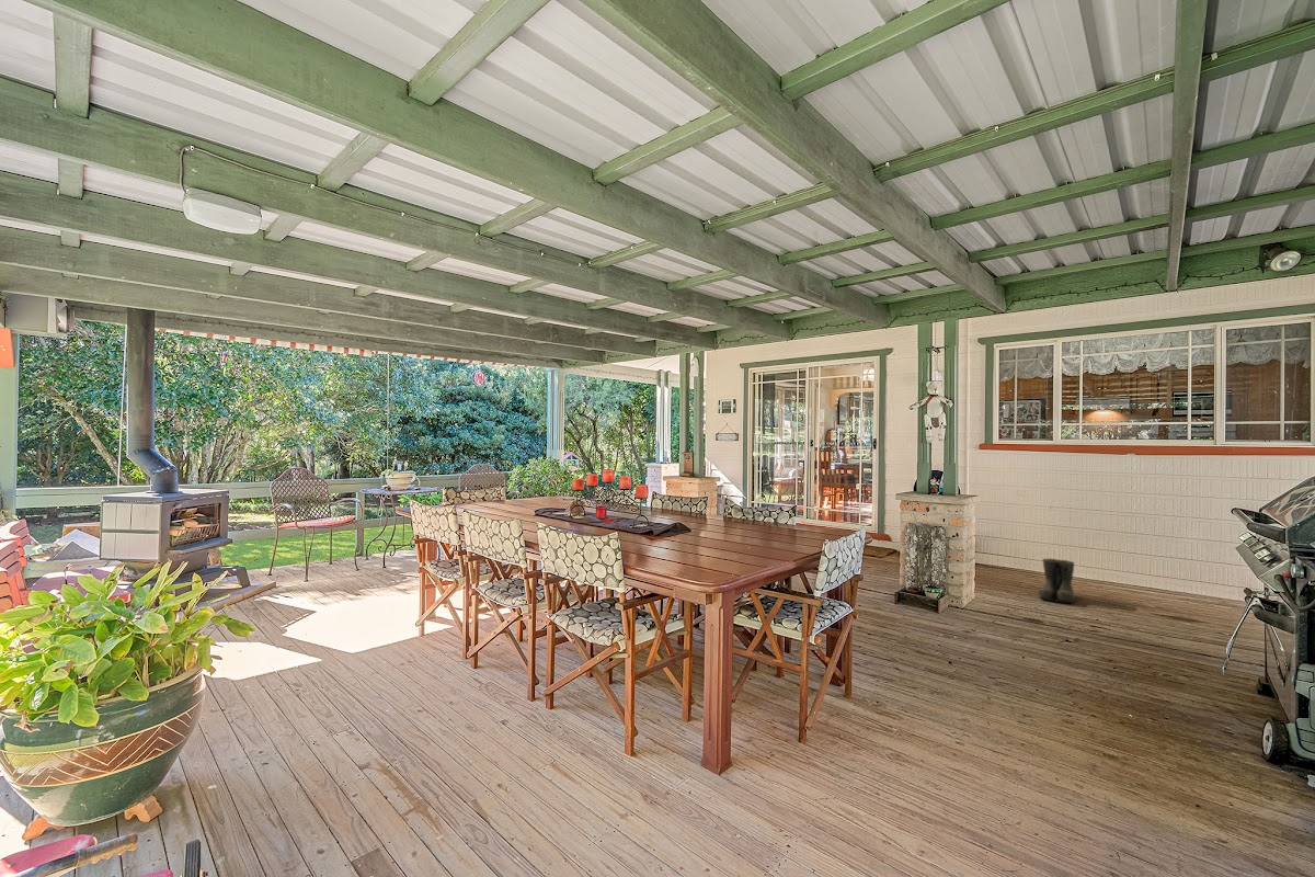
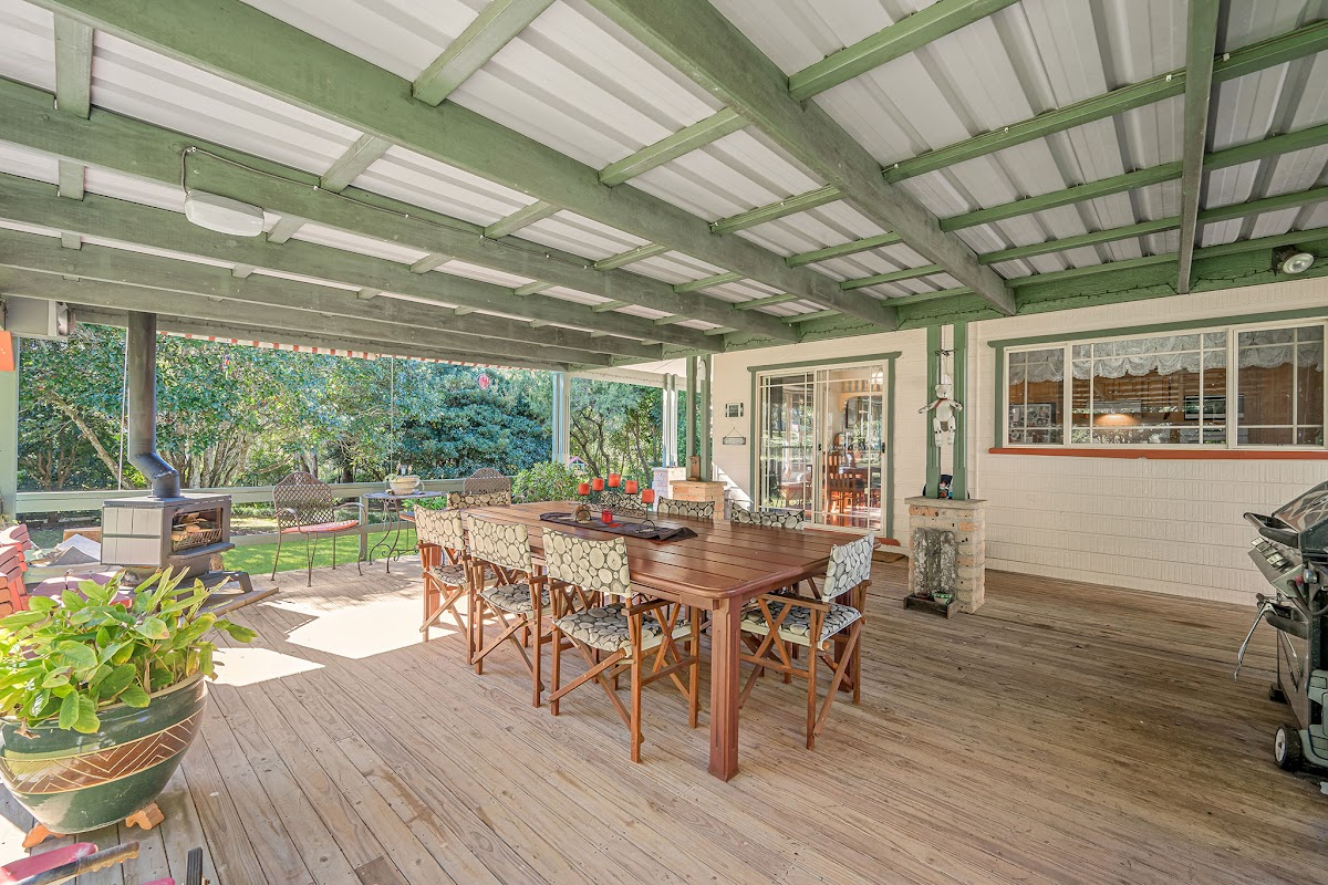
- boots (1056, 579)
